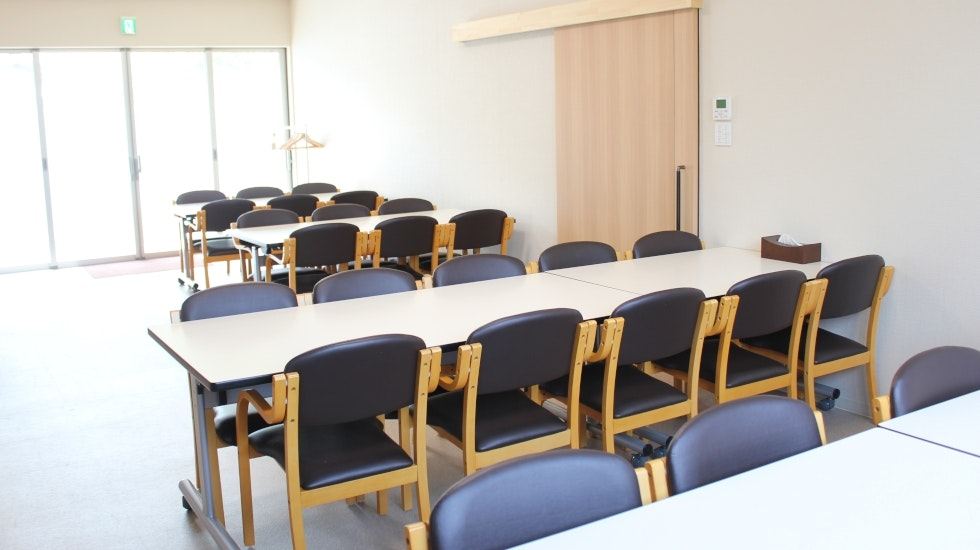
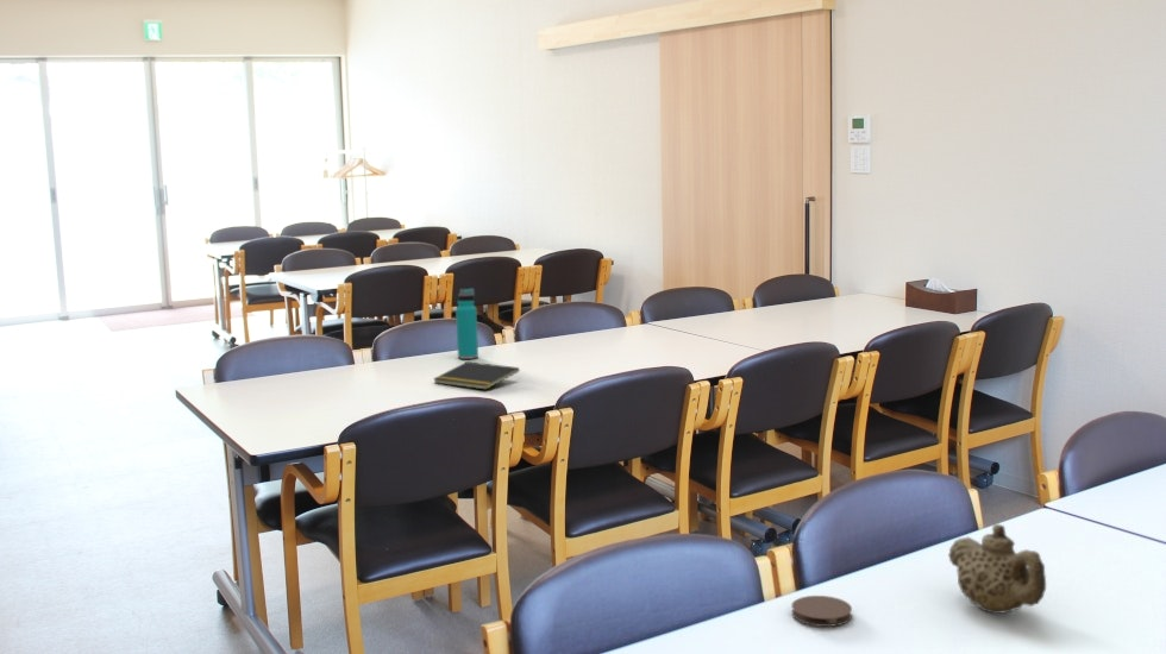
+ coaster (821, 610)
+ teapot (997, 567)
+ notepad (476, 375)
+ water bottle (466, 322)
